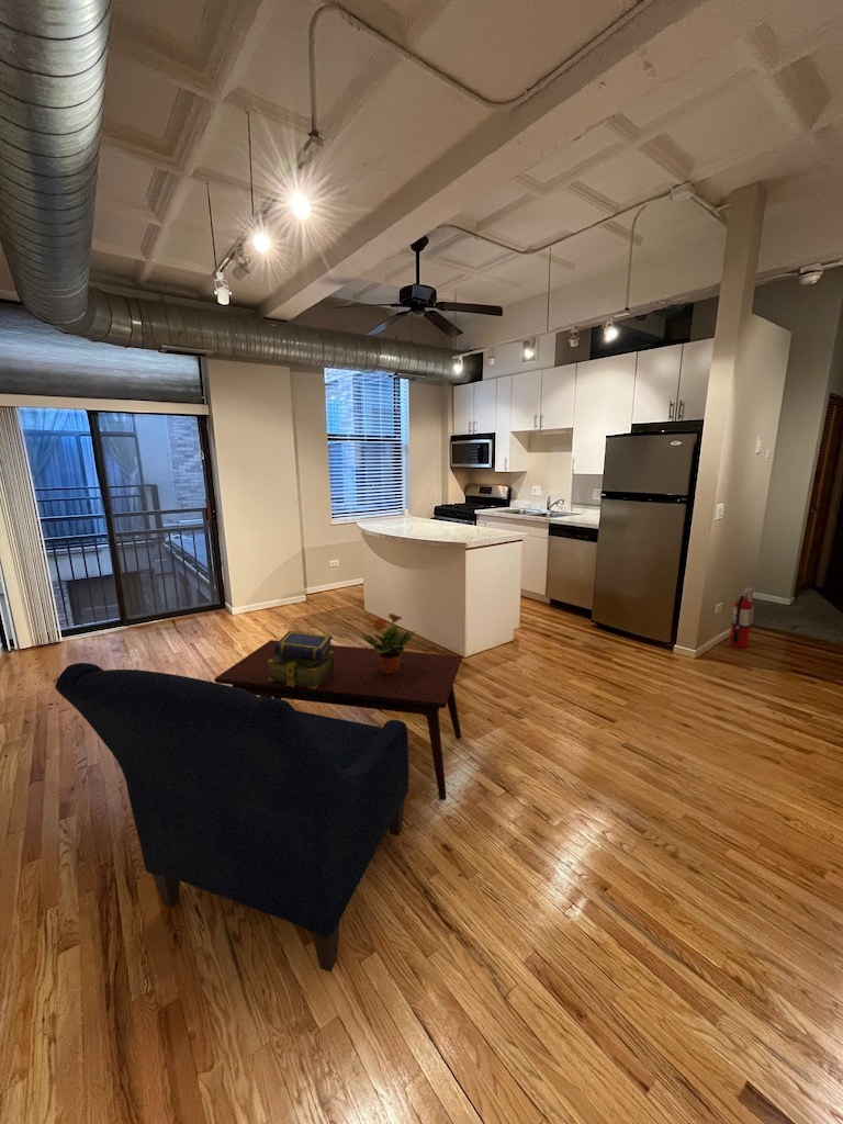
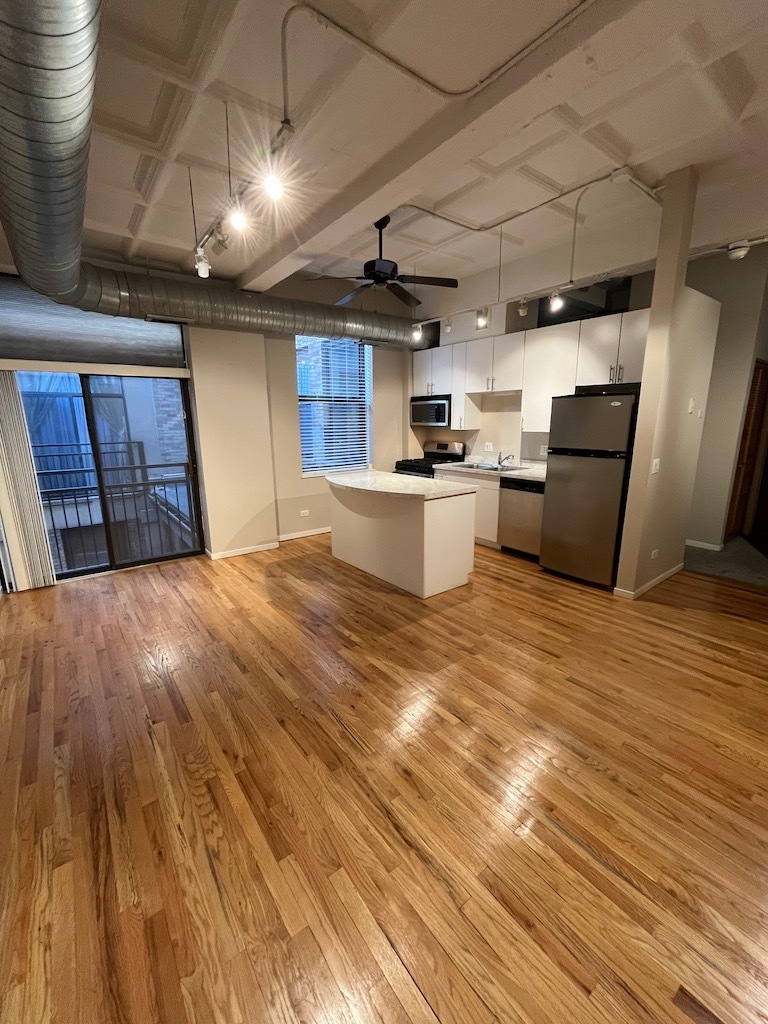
- fire extinguisher (741, 616)
- stack of books (303, 656)
- coffee table (346, 705)
- chair (271, 763)
- potted plant (387, 642)
